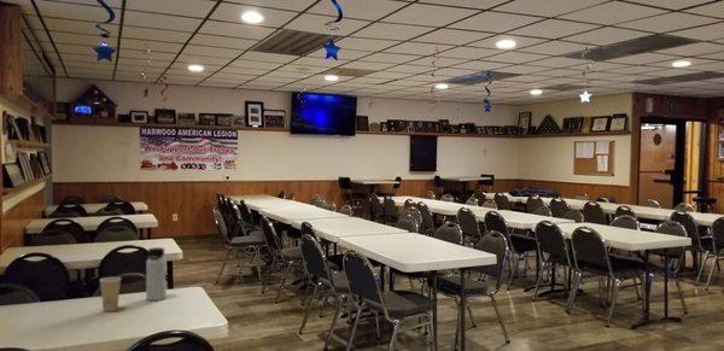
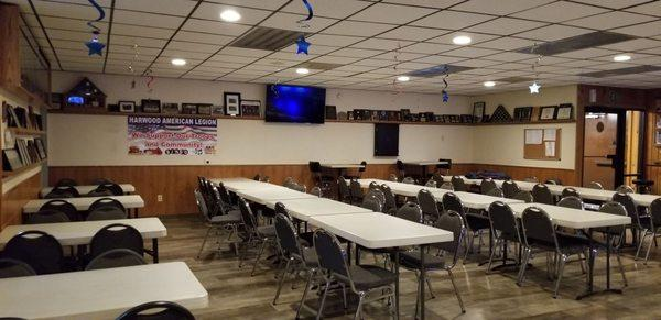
- paper cup (110, 294)
- water bottle (156, 273)
